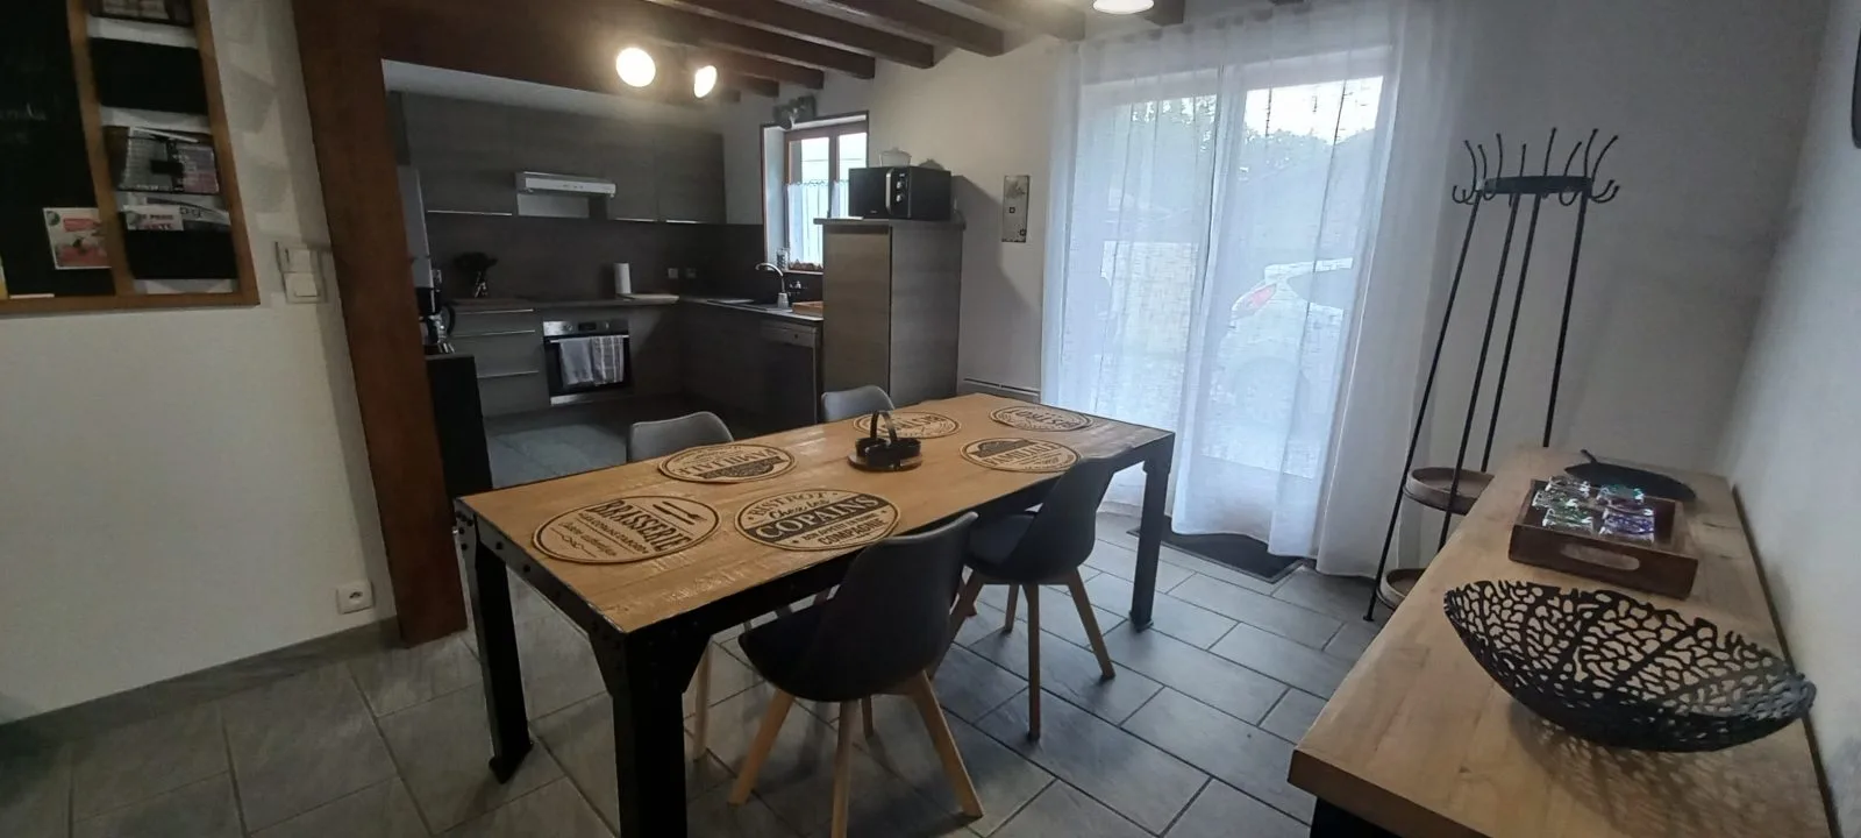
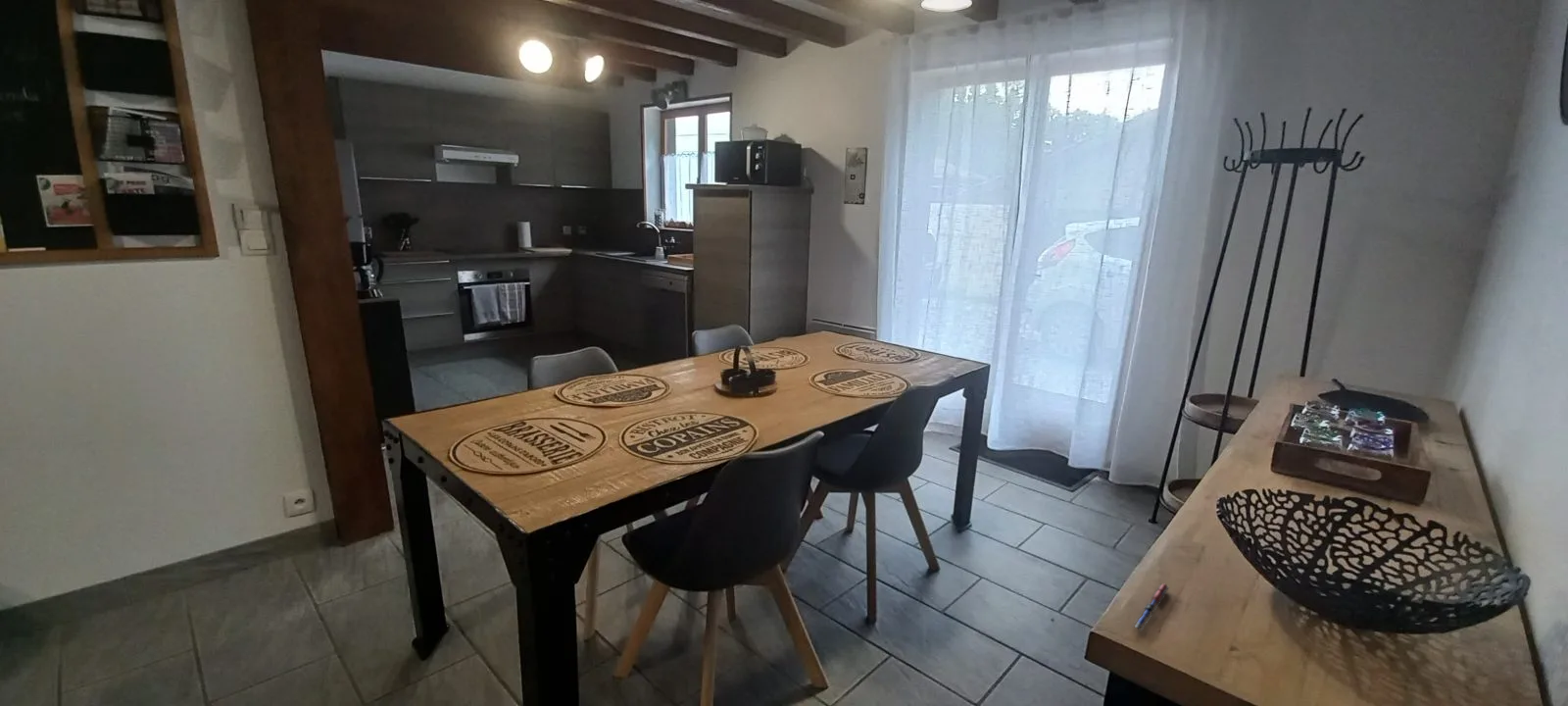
+ pen (1152, 605)
